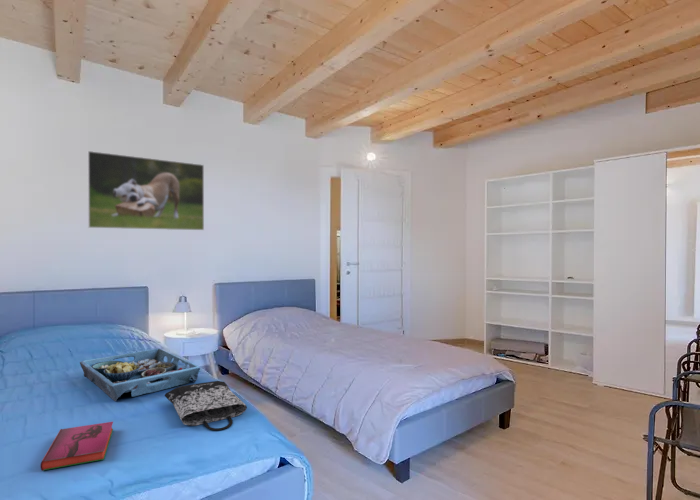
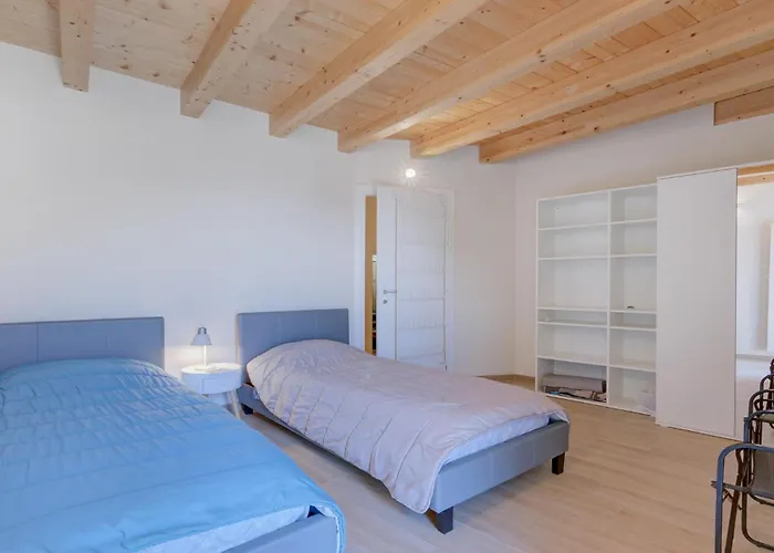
- hardback book (80, 443)
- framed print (150, 193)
- tote bag (208, 403)
- serving tray (138, 370)
